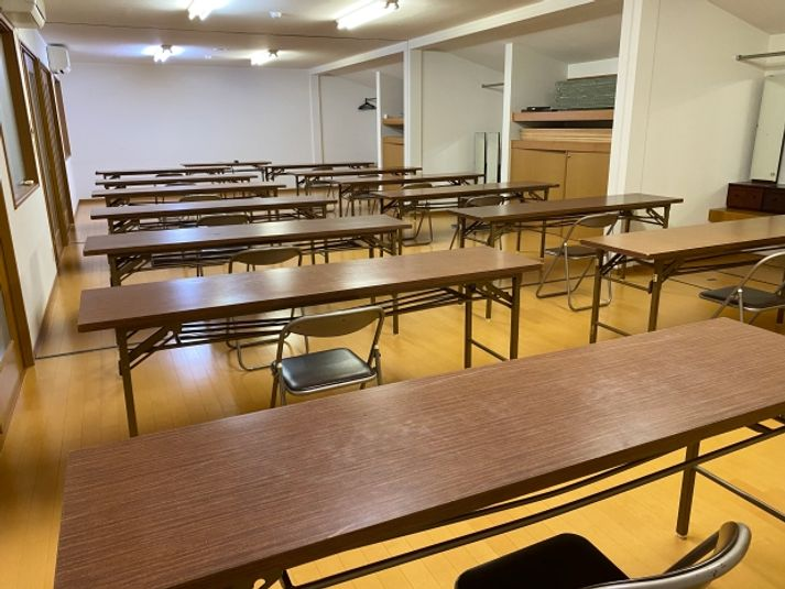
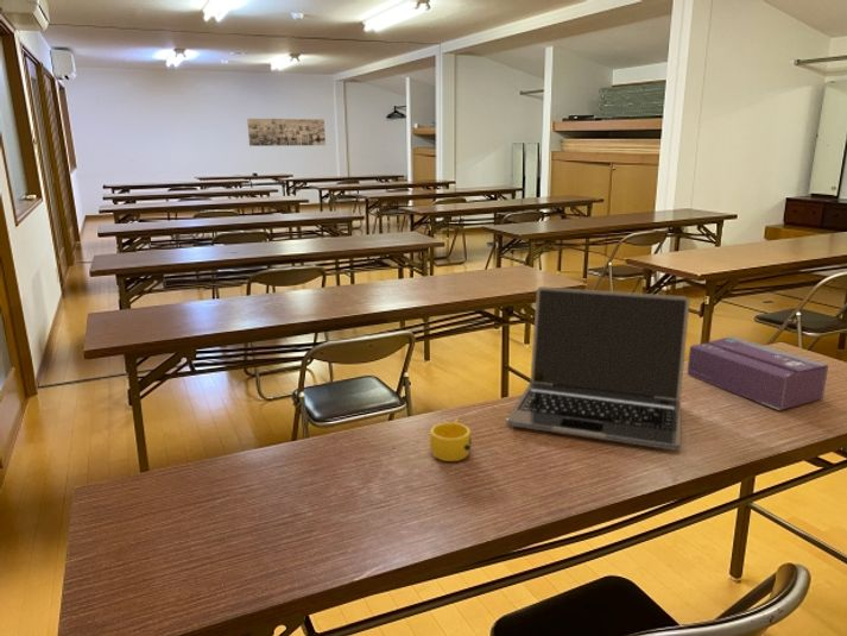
+ laptop (600, 359)
+ cup (451, 439)
+ wall art (287, 132)
+ tissue box (753, 370)
